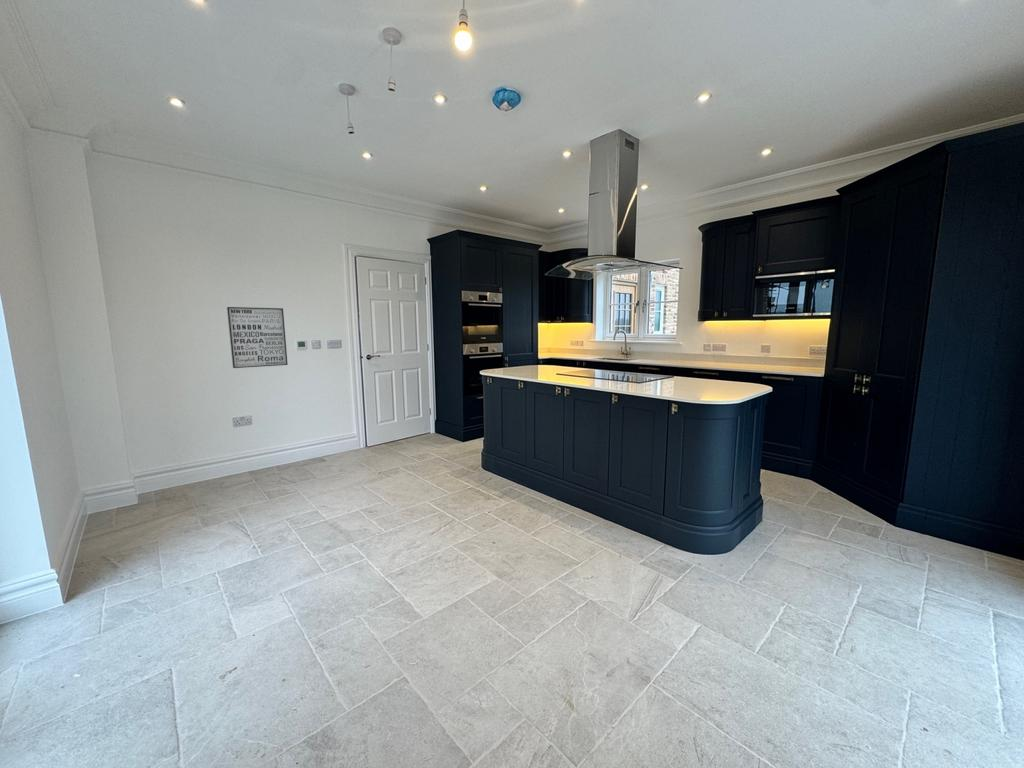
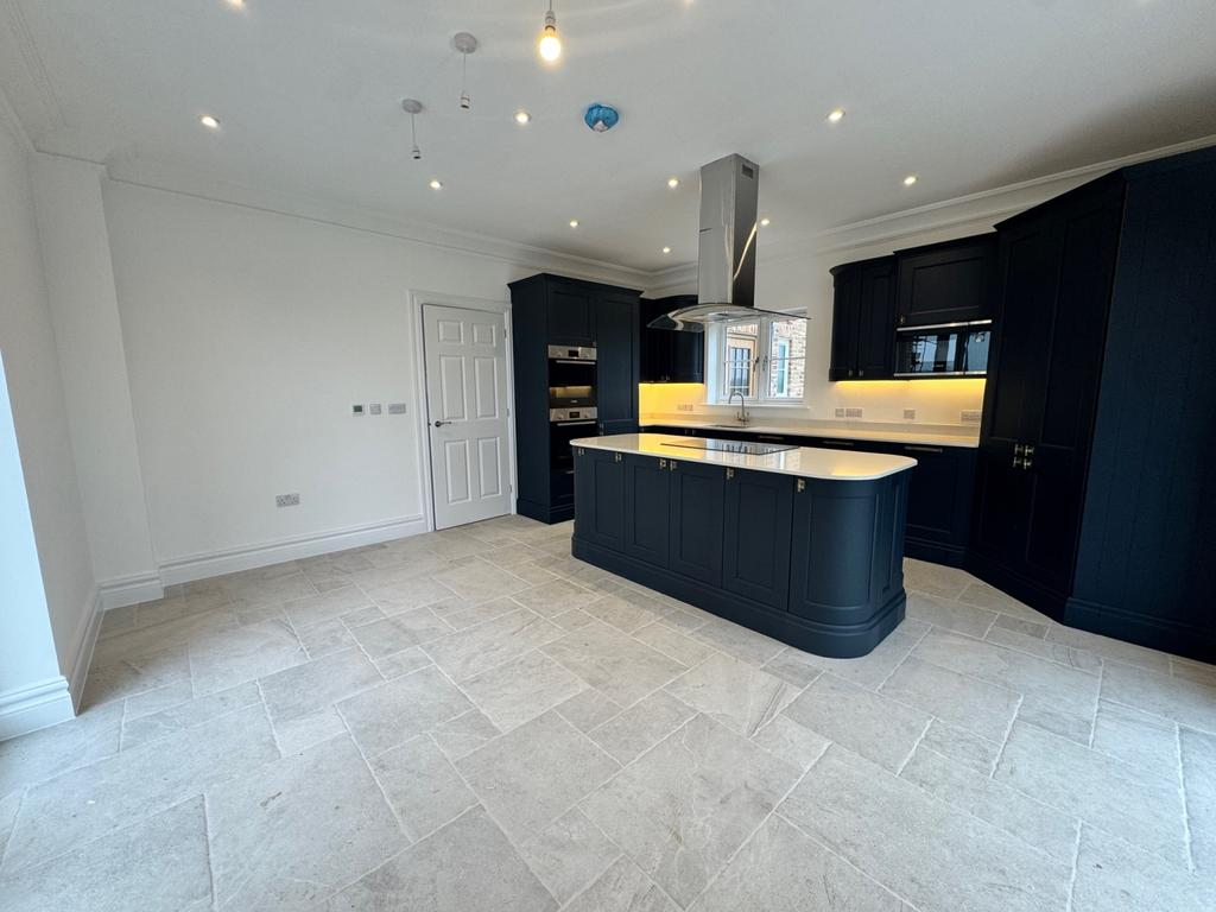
- wall art (258, 337)
